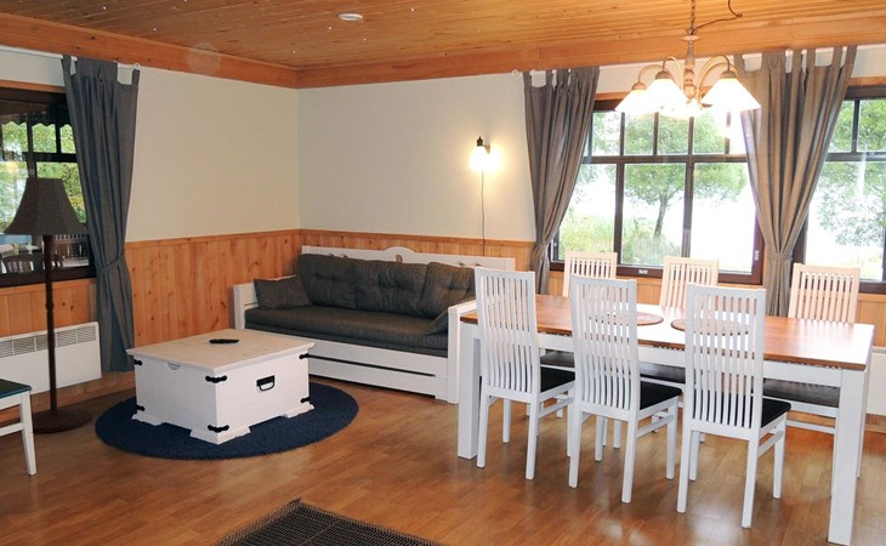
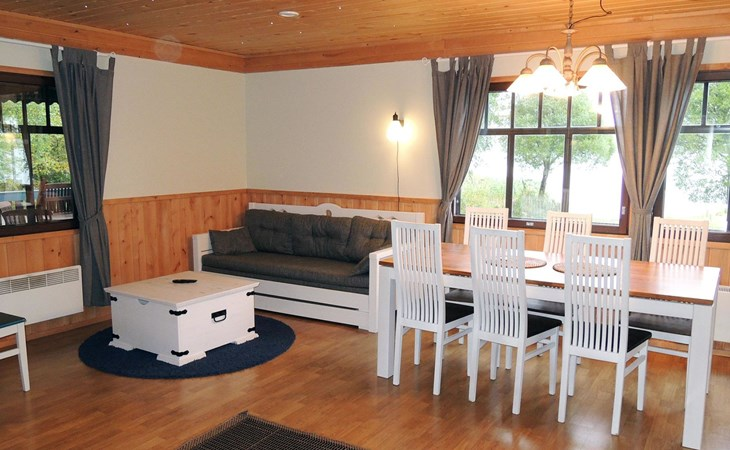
- floor lamp (49, 301)
